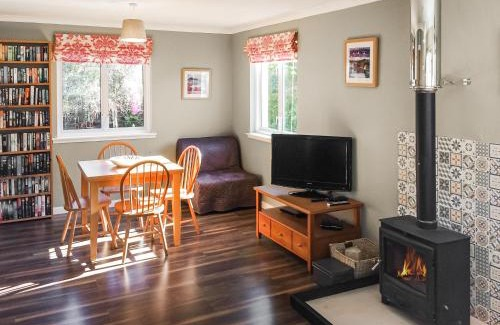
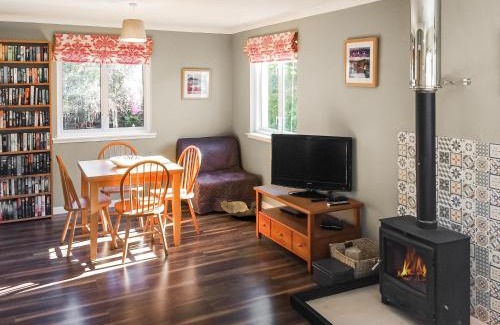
+ woven basket (240, 207)
